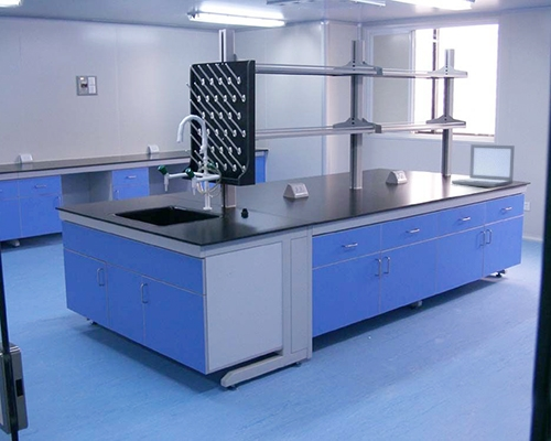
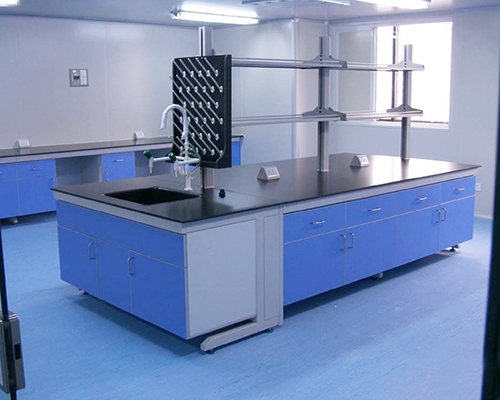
- laptop (483, 164)
